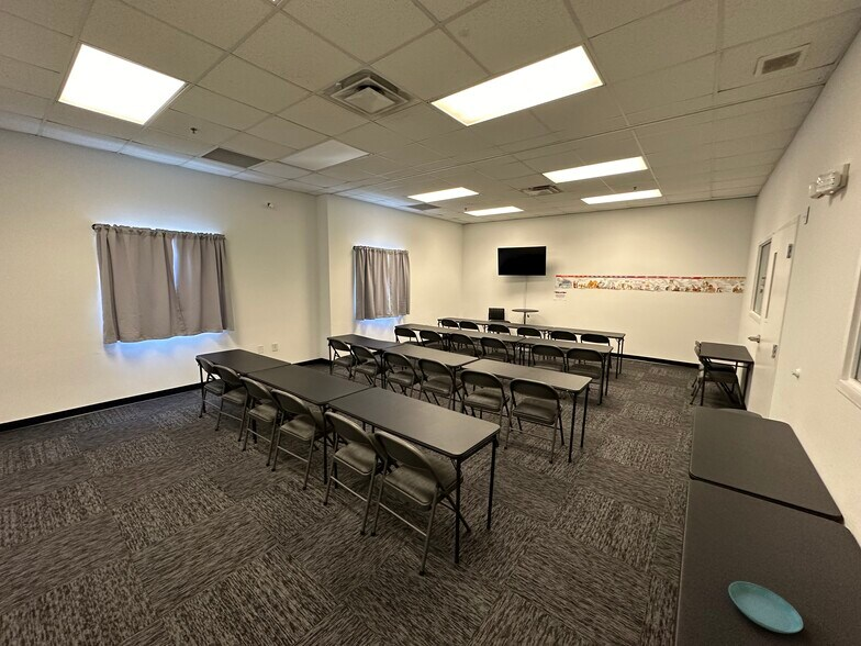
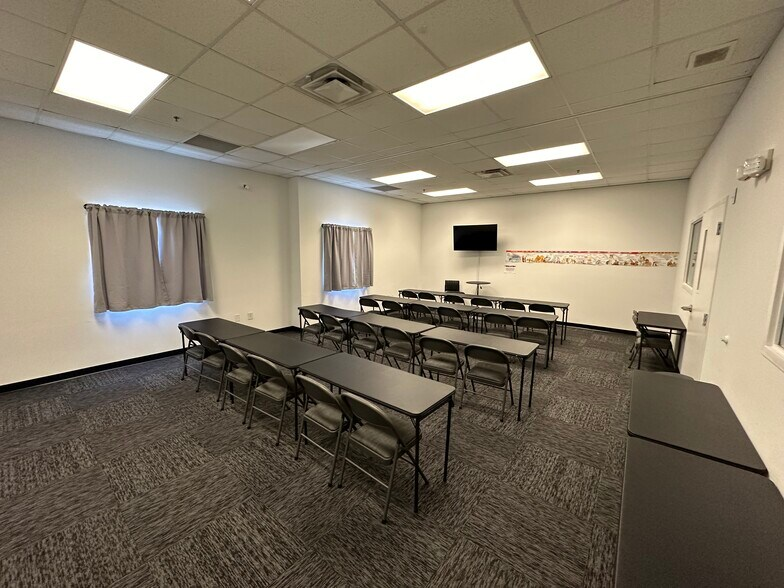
- saucer (763, 609)
